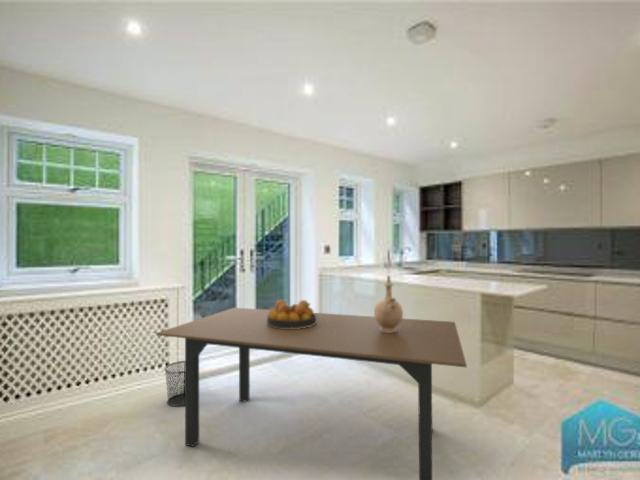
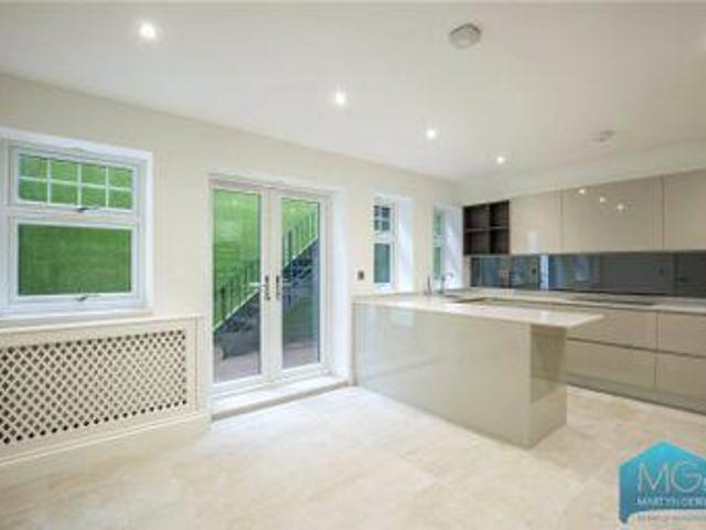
- vase (388, 302)
- waste bin (181, 383)
- fruit bowl (292, 311)
- dining table (314, 355)
